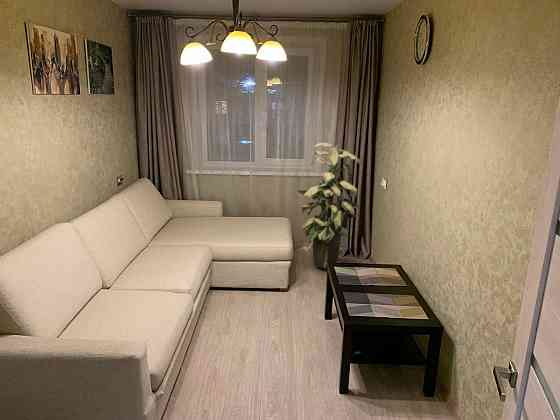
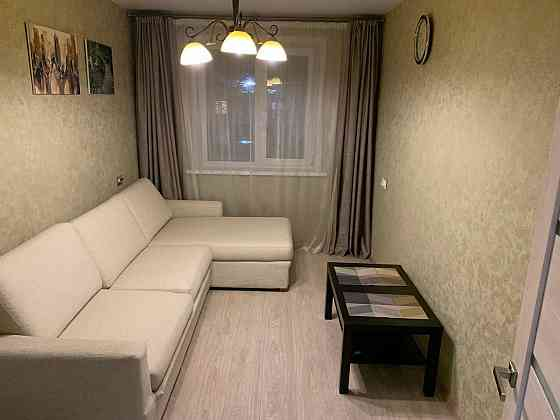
- indoor plant (326, 205)
